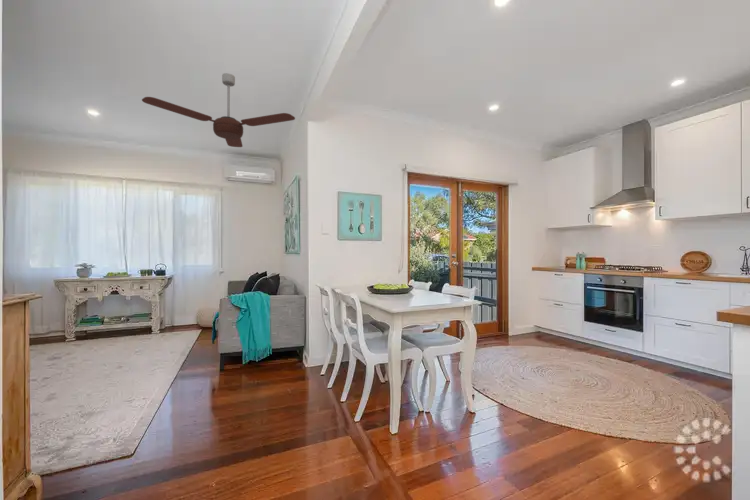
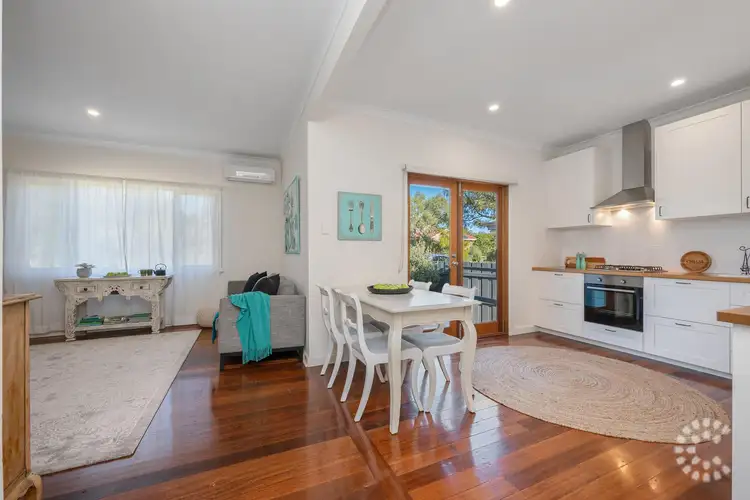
- ceiling fan (227, 109)
